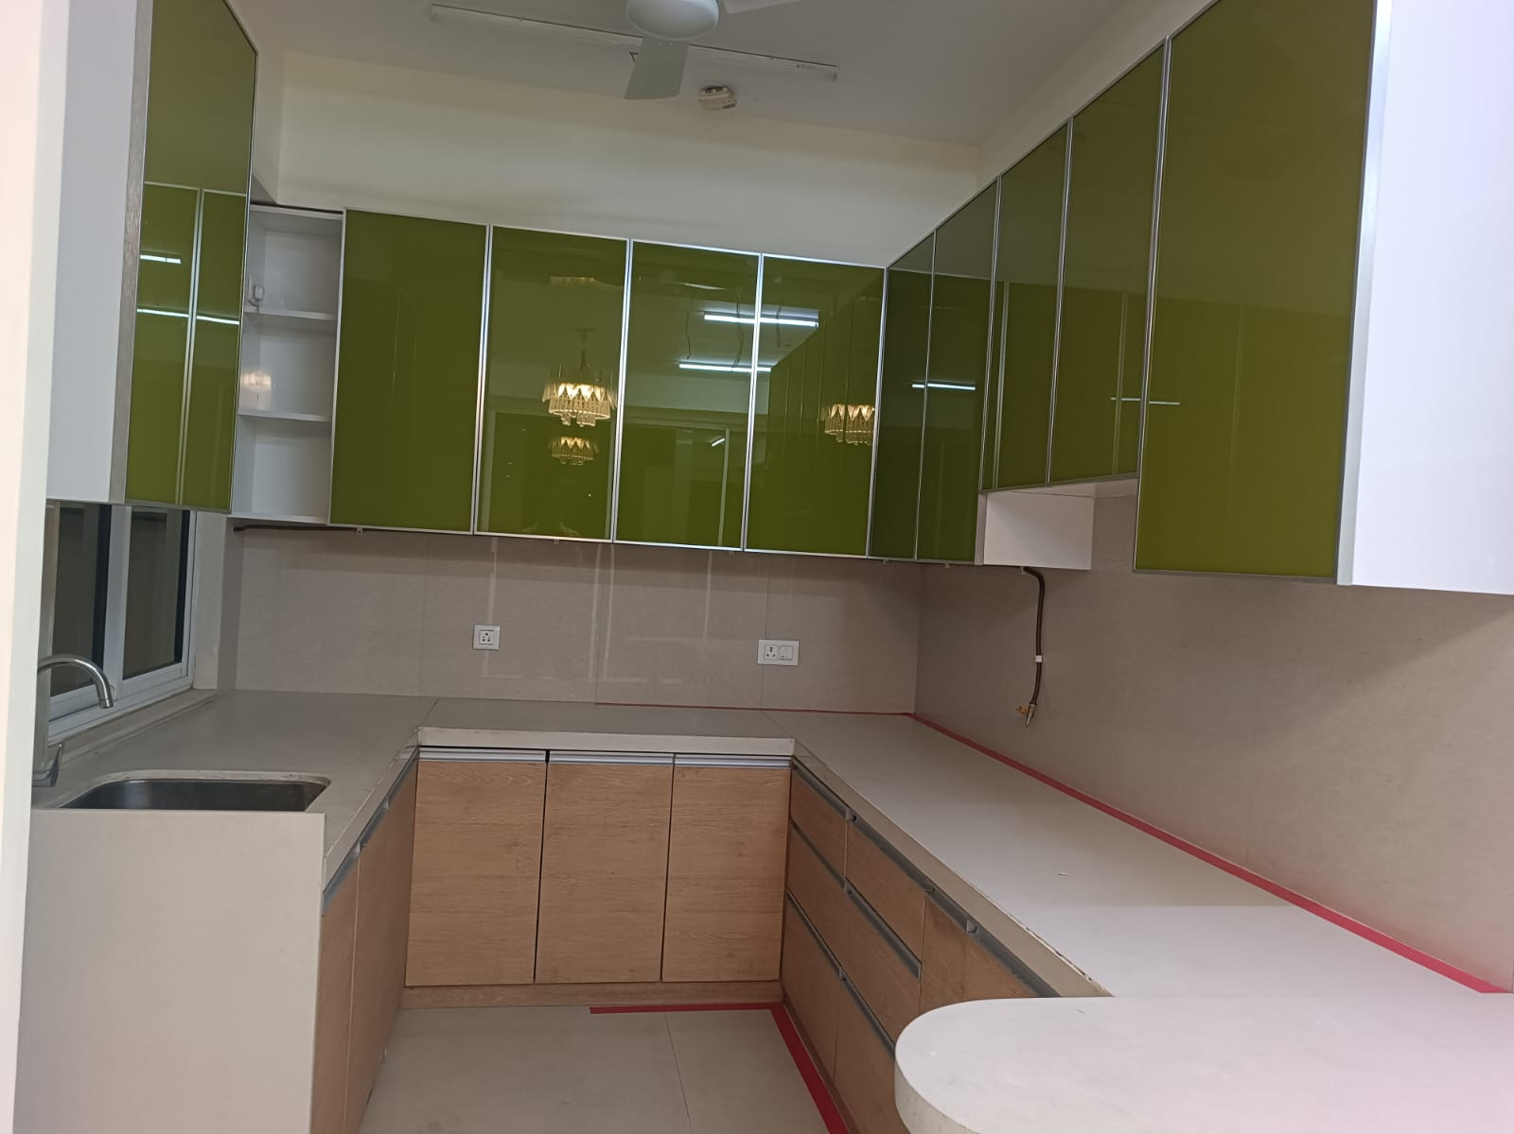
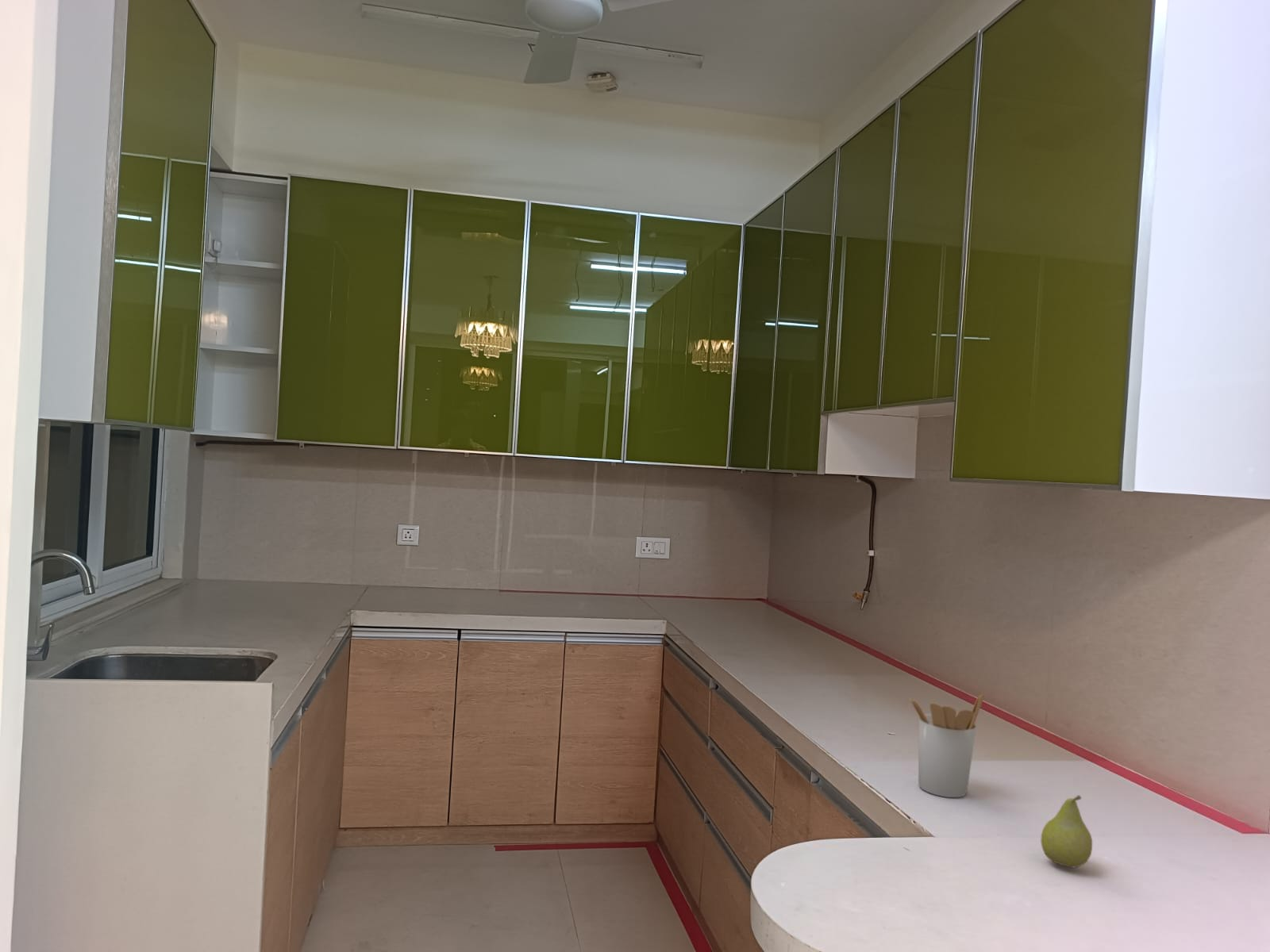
+ fruit (1068, 826)
+ utensil holder (947, 743)
